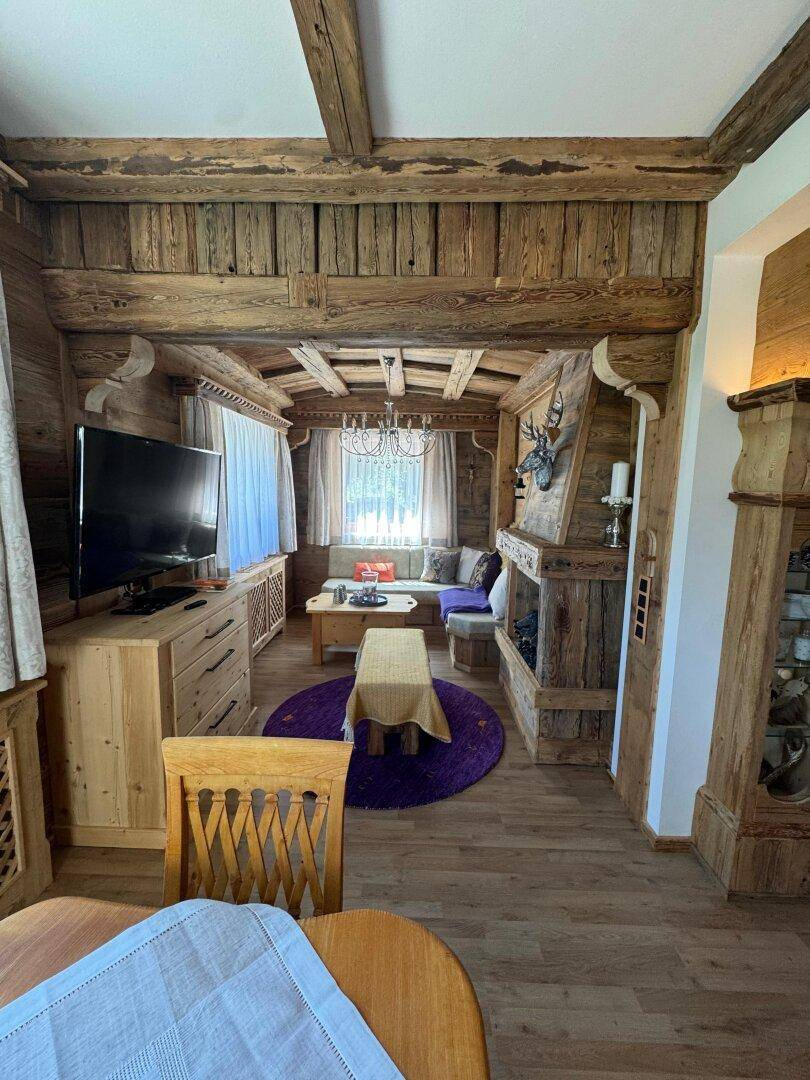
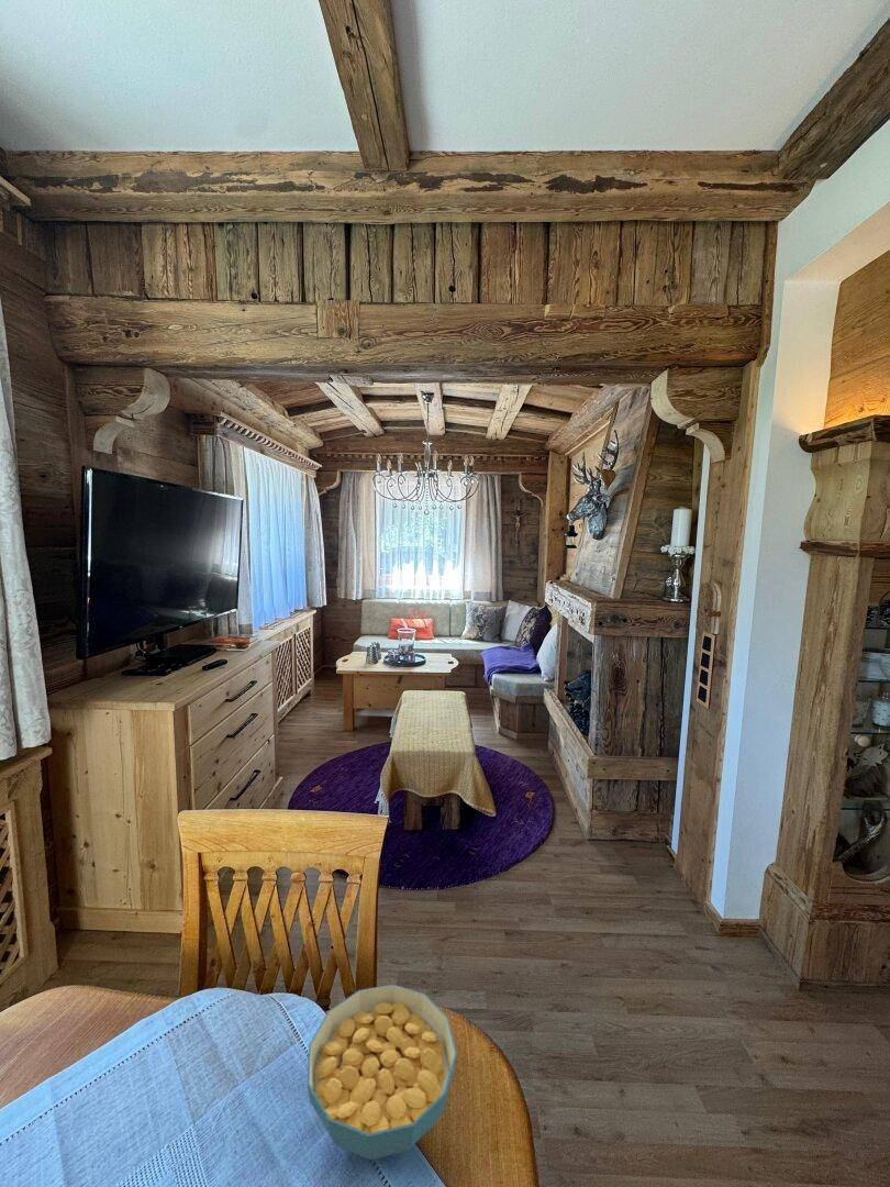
+ cereal bowl (381, 1080)
